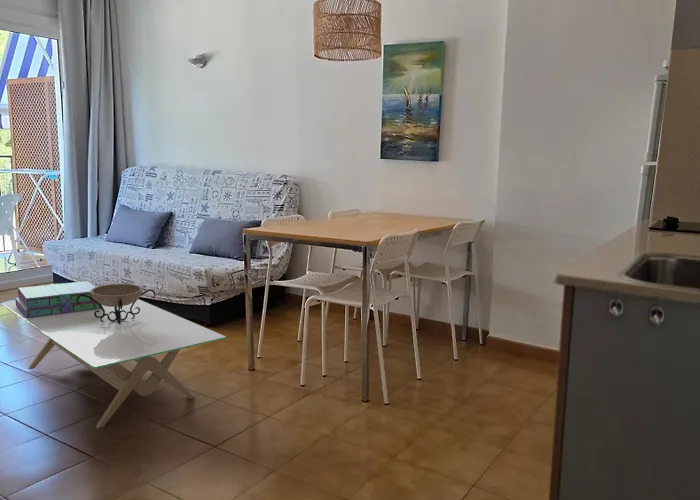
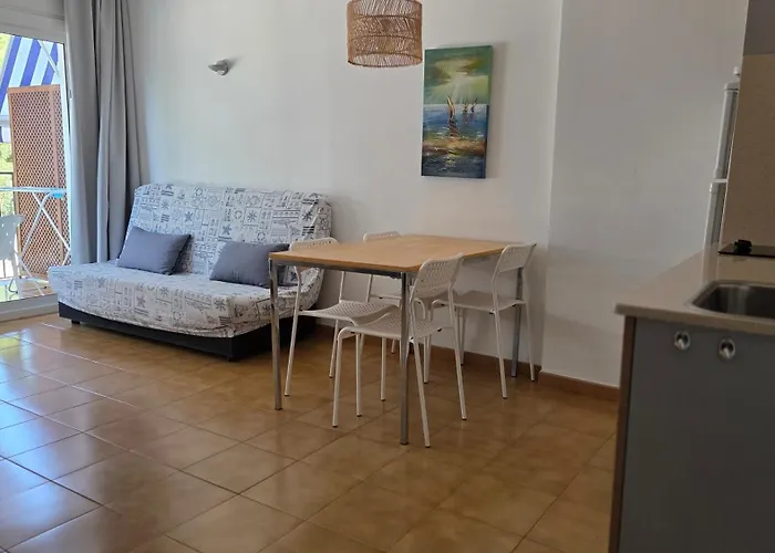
- coffee table (106, 350)
- stack of books (59, 297)
- decorative bowl (117, 305)
